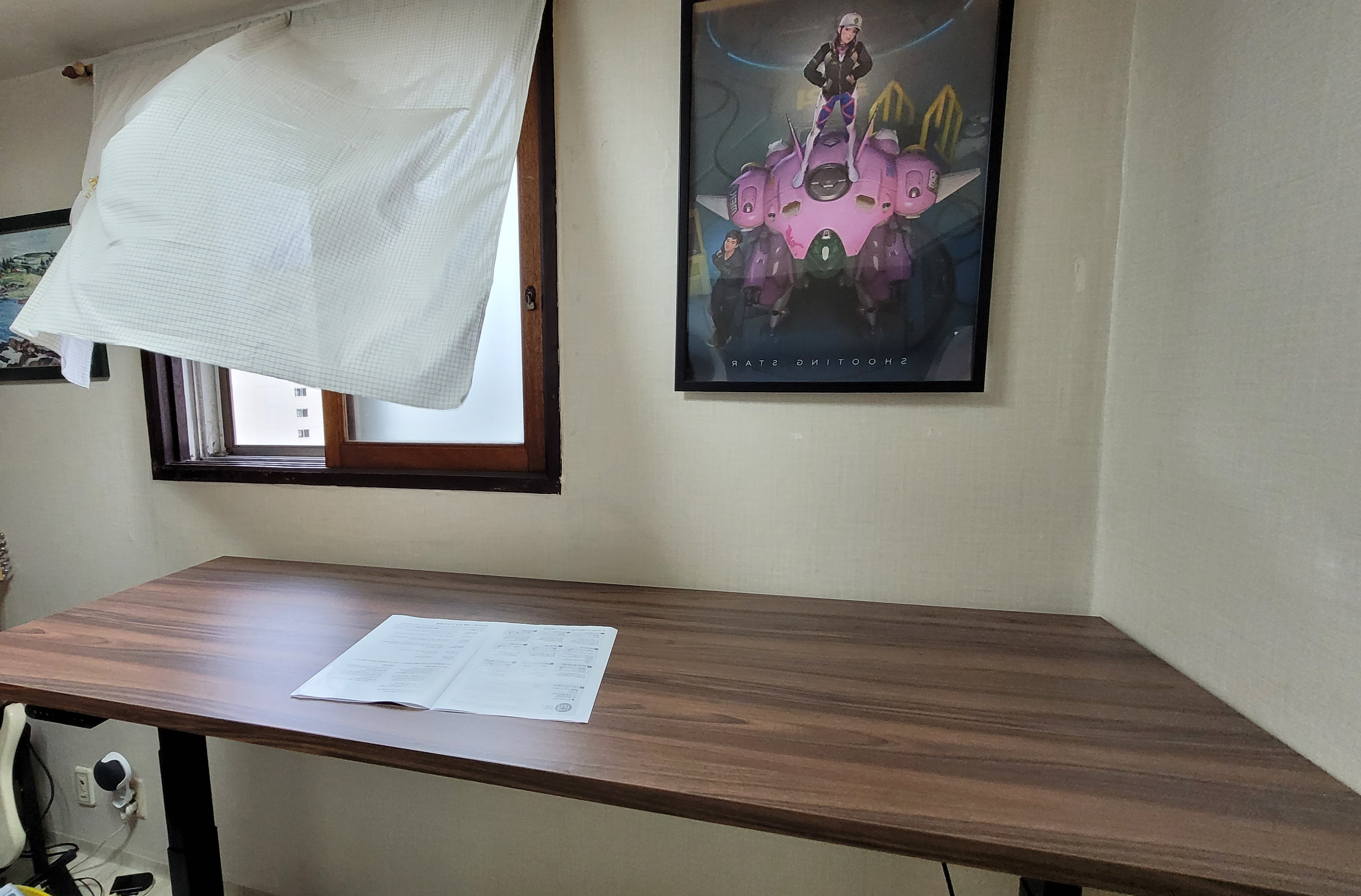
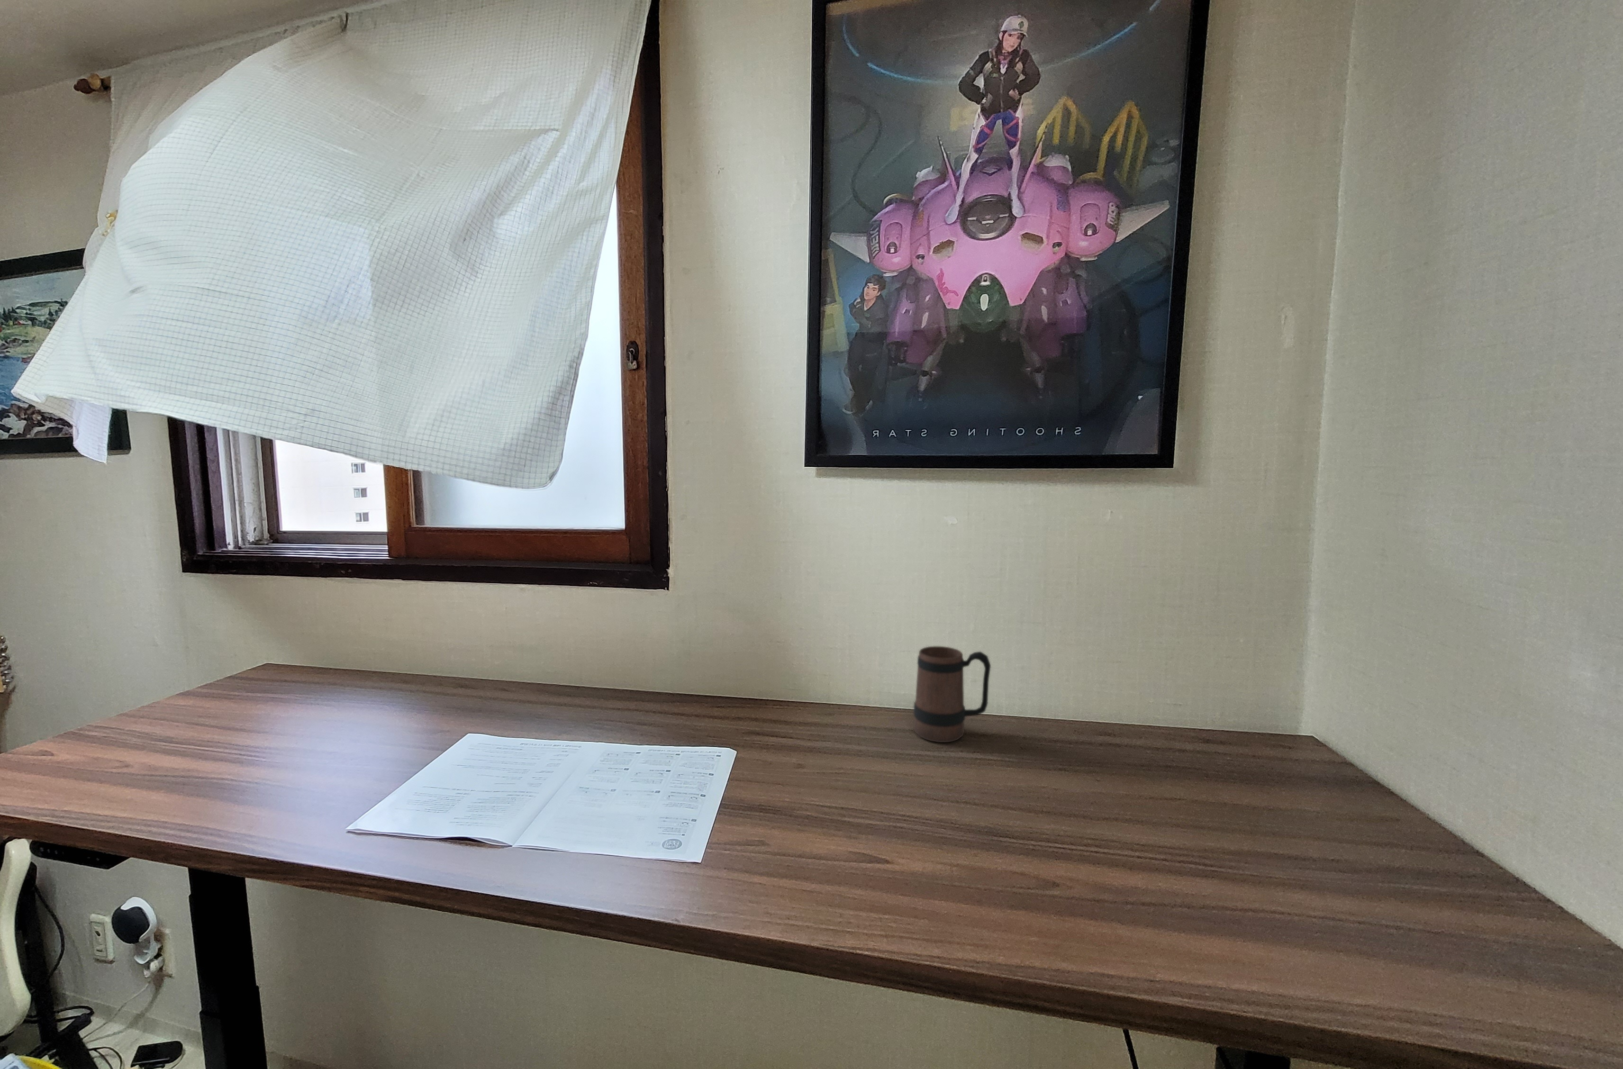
+ mug (952, 692)
